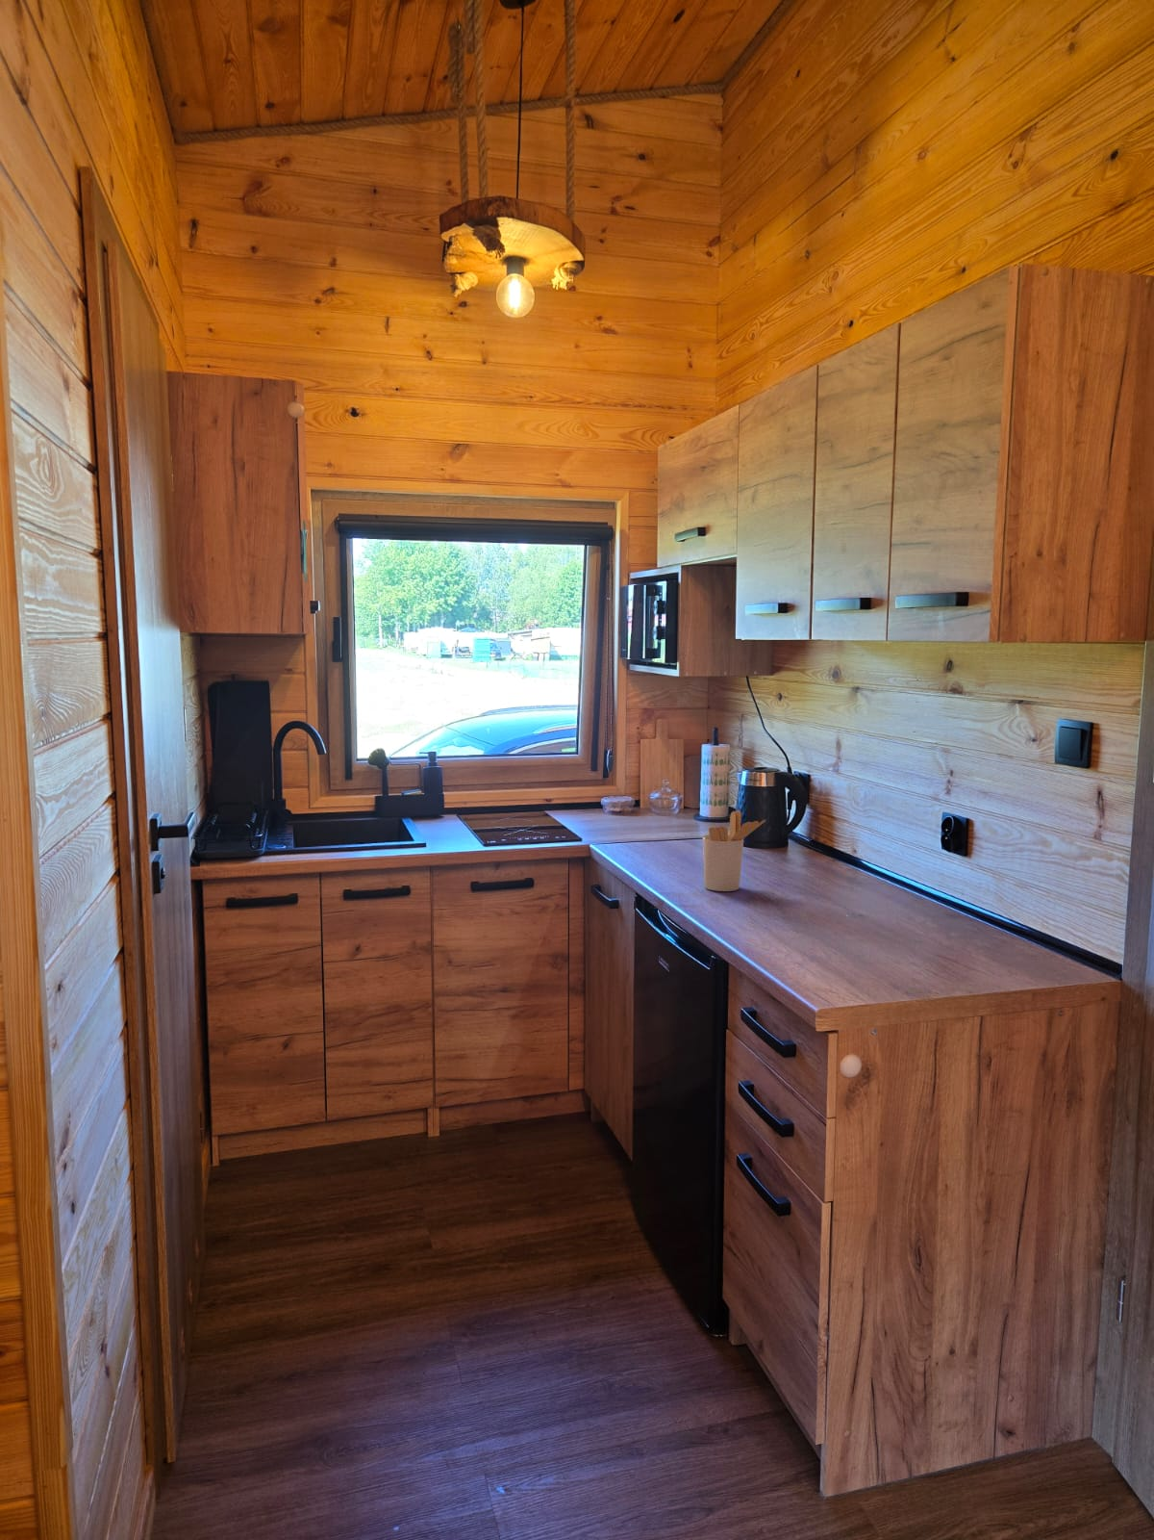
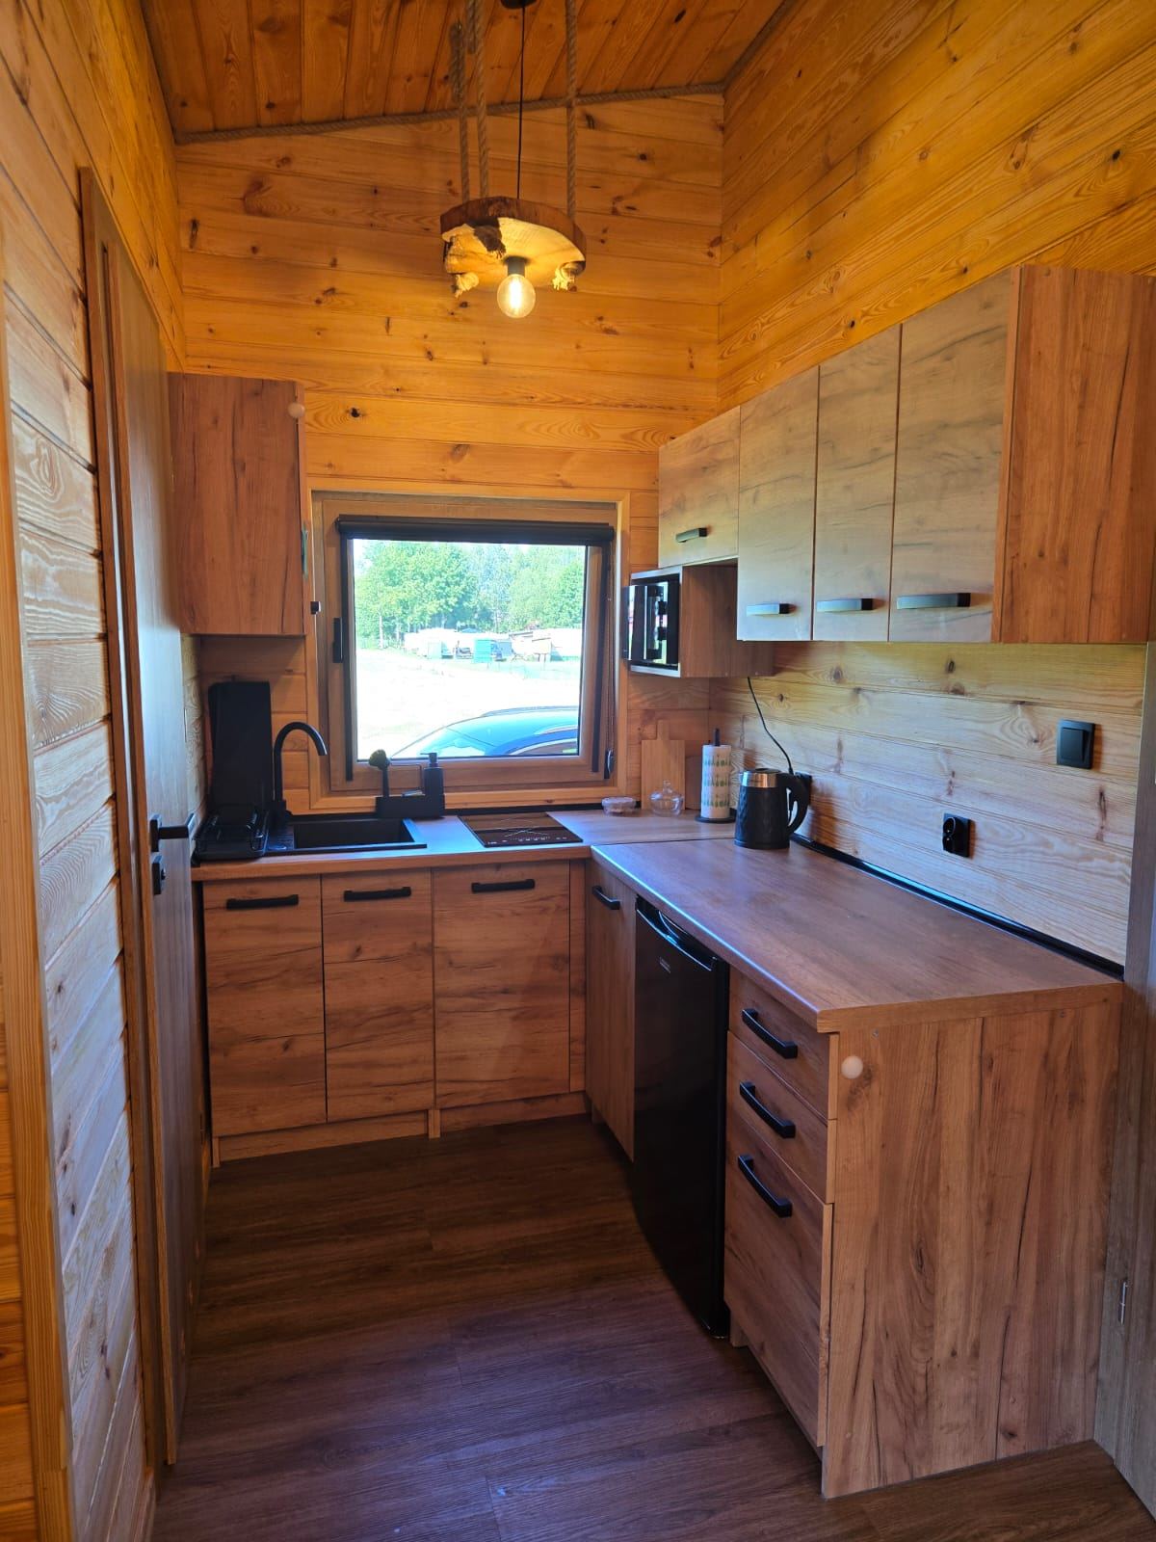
- utensil holder (732, 851)
